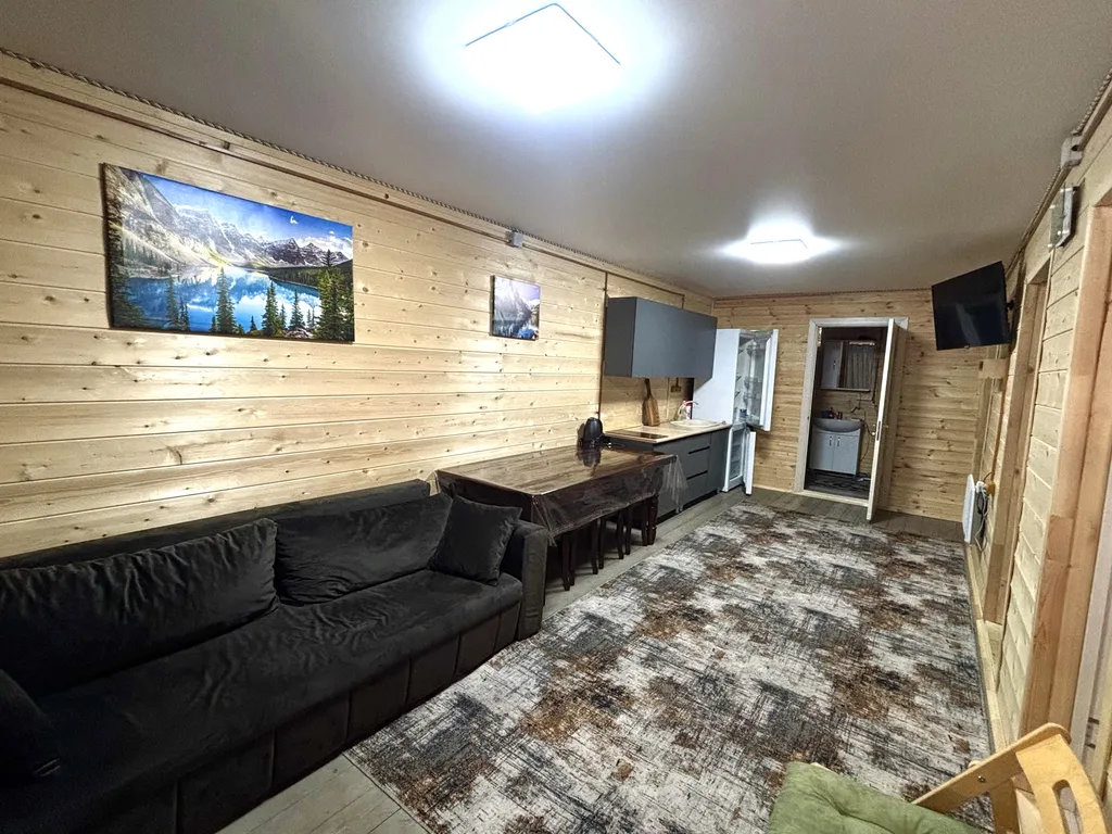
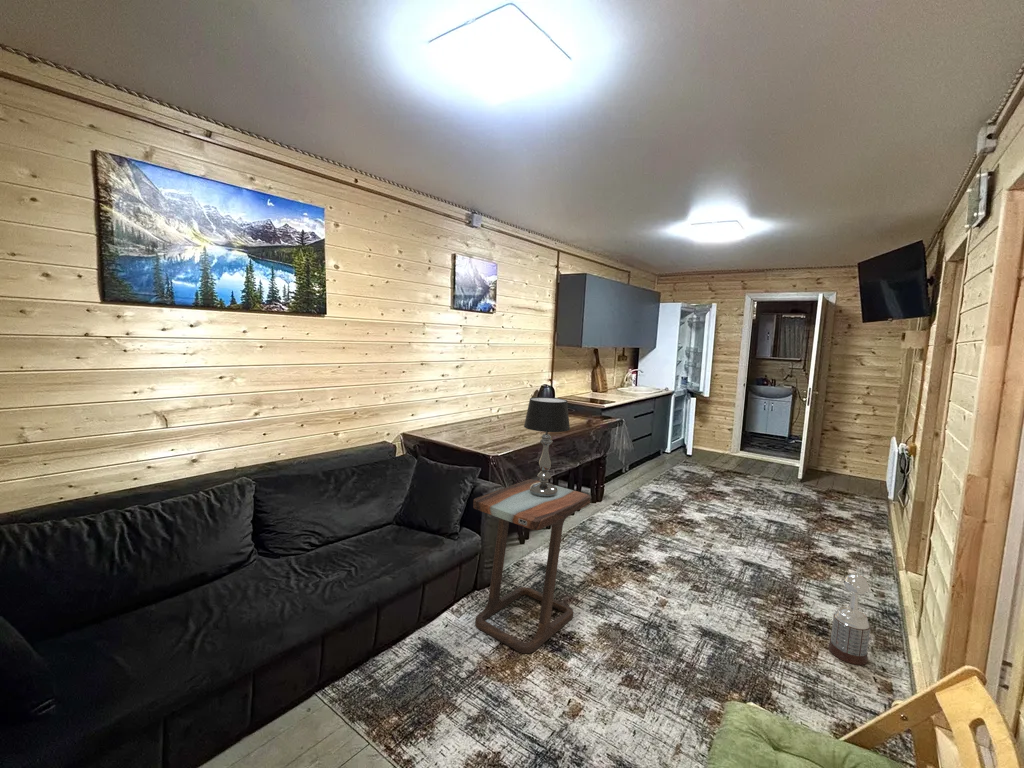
+ side table (547, 559)
+ table lamp (545, 446)
+ trophy (852, 609)
